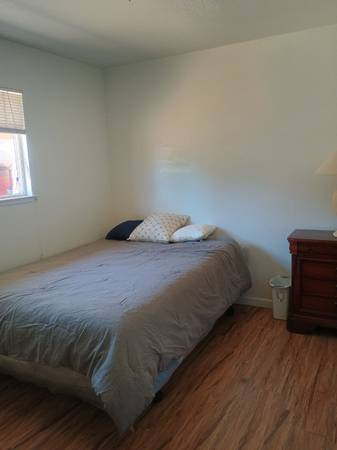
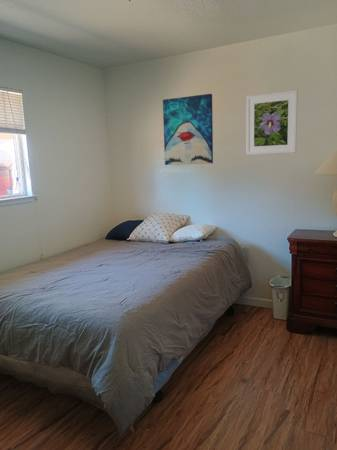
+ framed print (270, 124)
+ wall art (187, 131)
